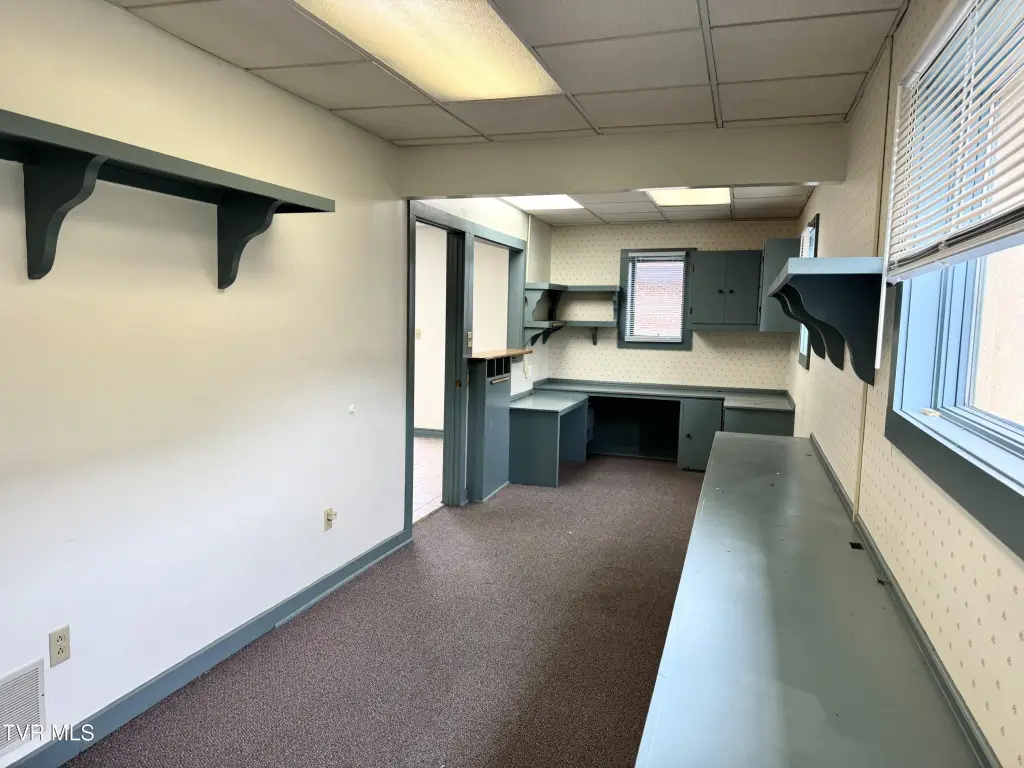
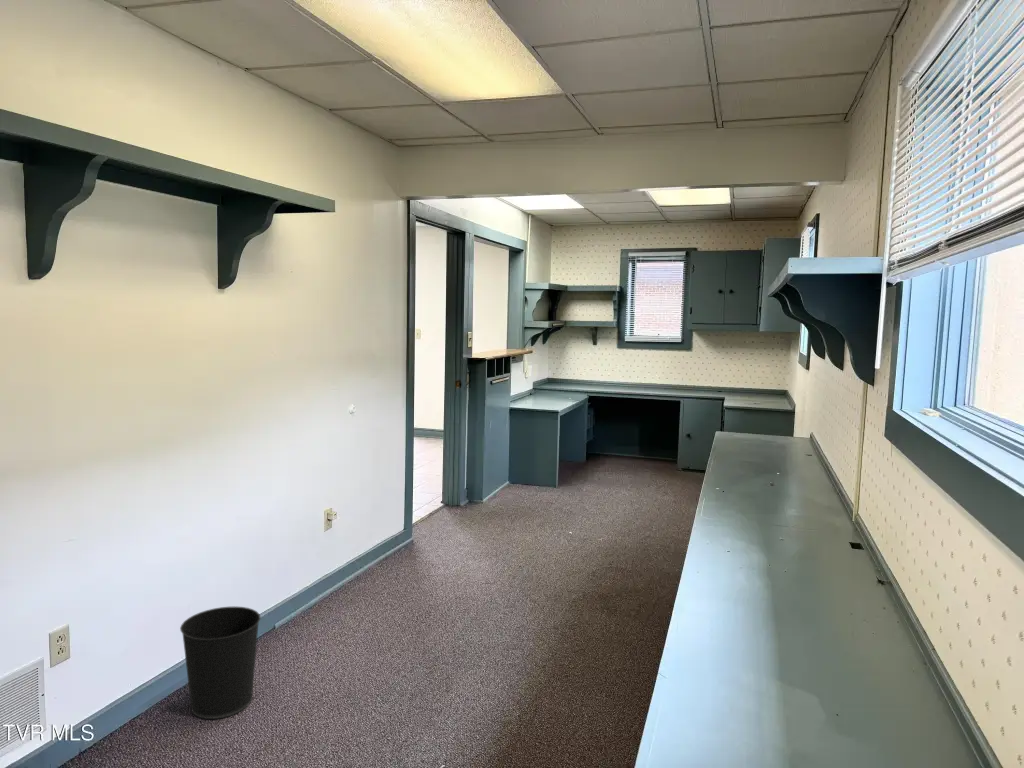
+ wastebasket (221, 662)
